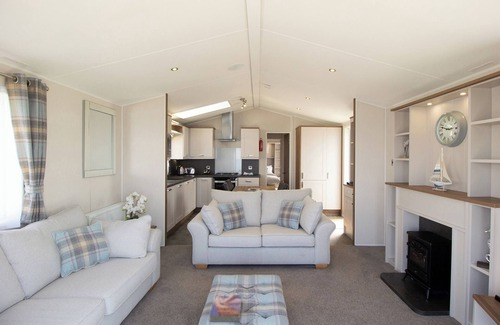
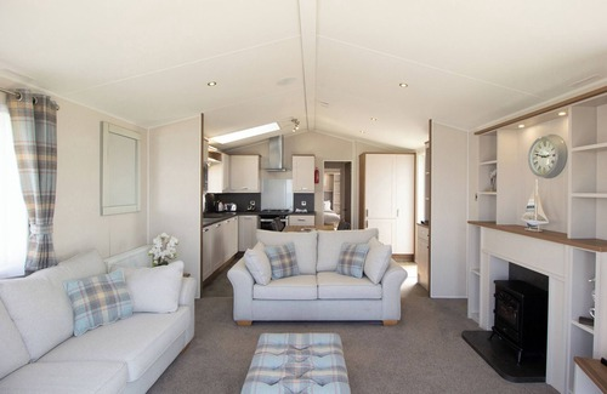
- textbook (226, 307)
